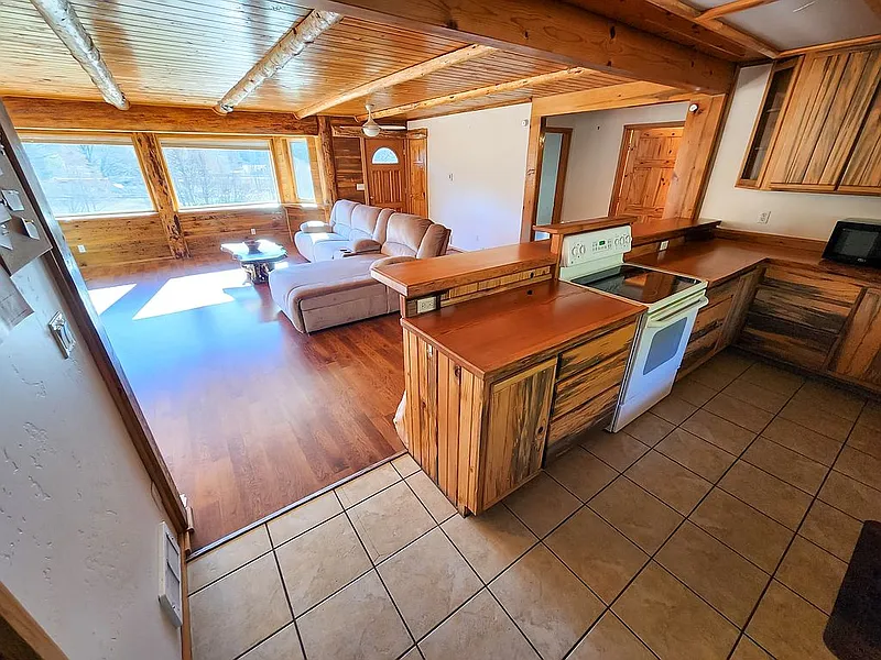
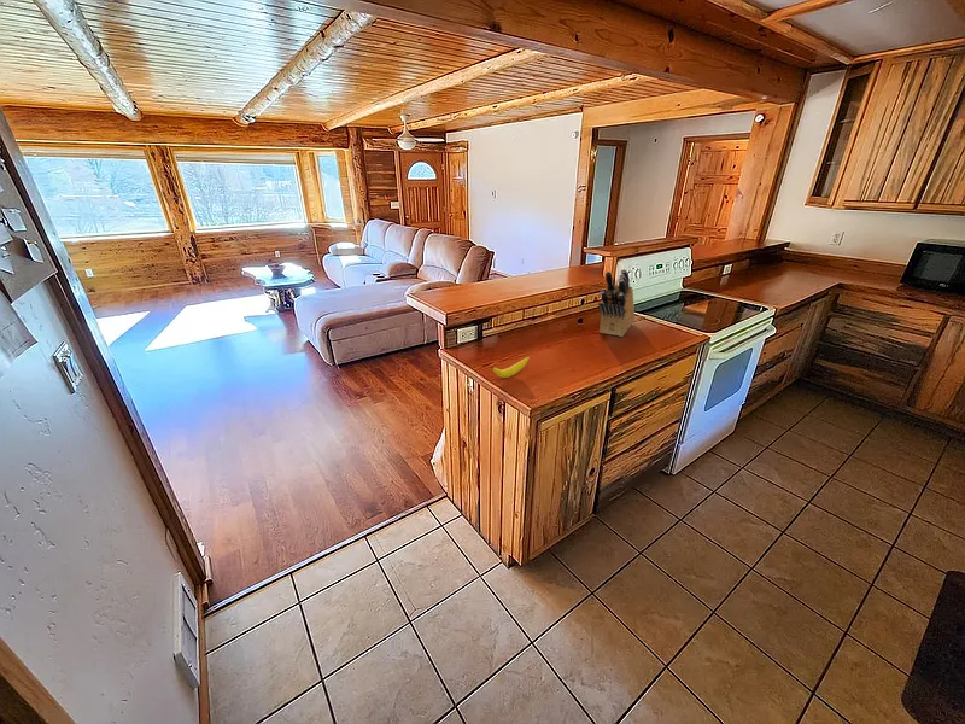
+ knife block (619, 298)
+ banana (510, 367)
